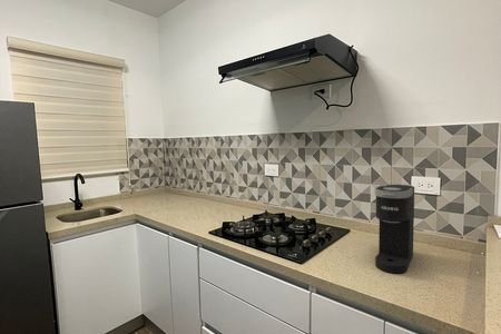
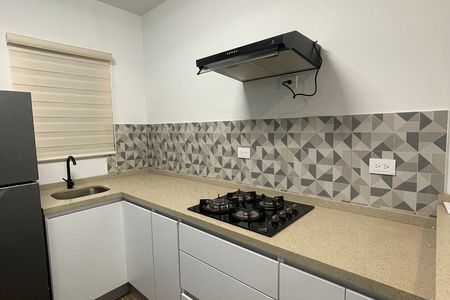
- coffee maker (395, 223)
